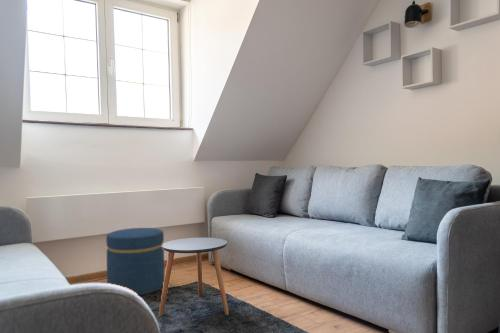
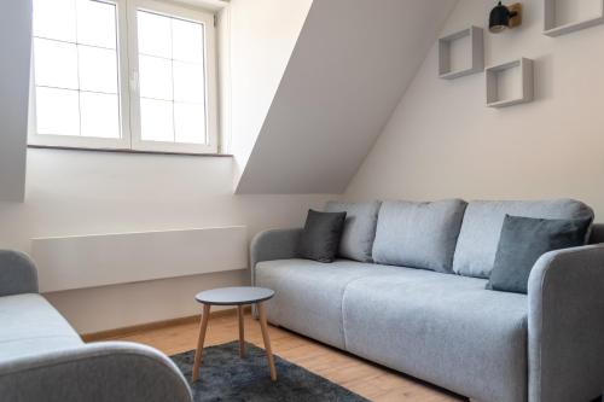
- ottoman (135, 259)
